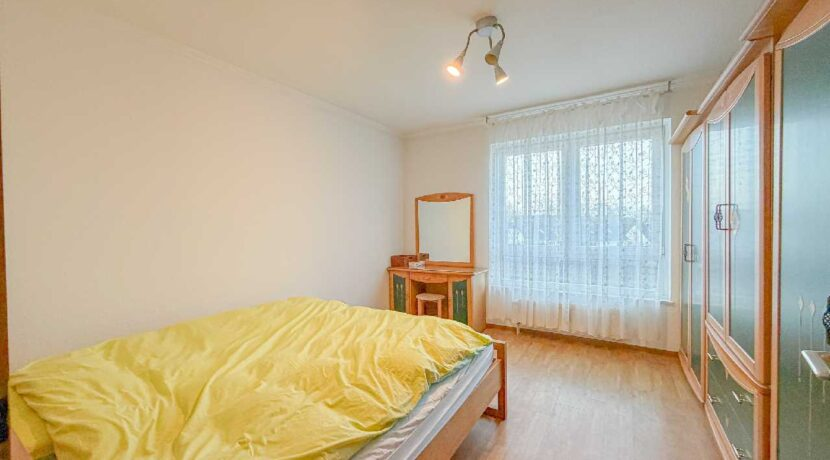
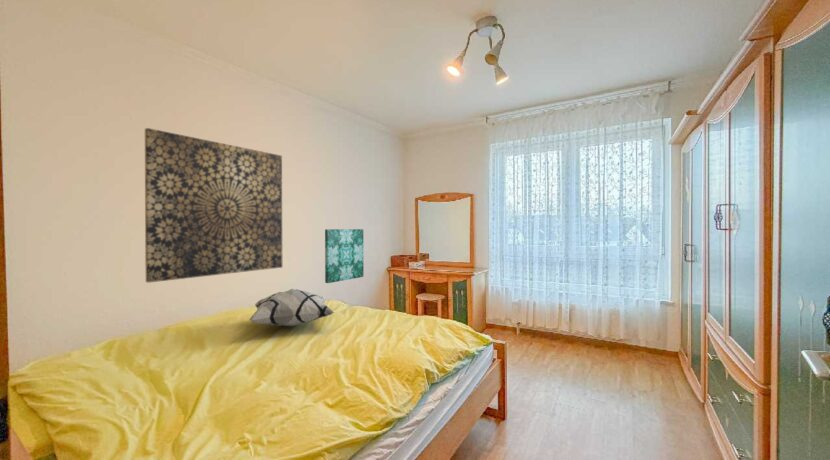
+ wall art (224, 209)
+ wall art (345, 254)
+ decorative pillow (292, 307)
